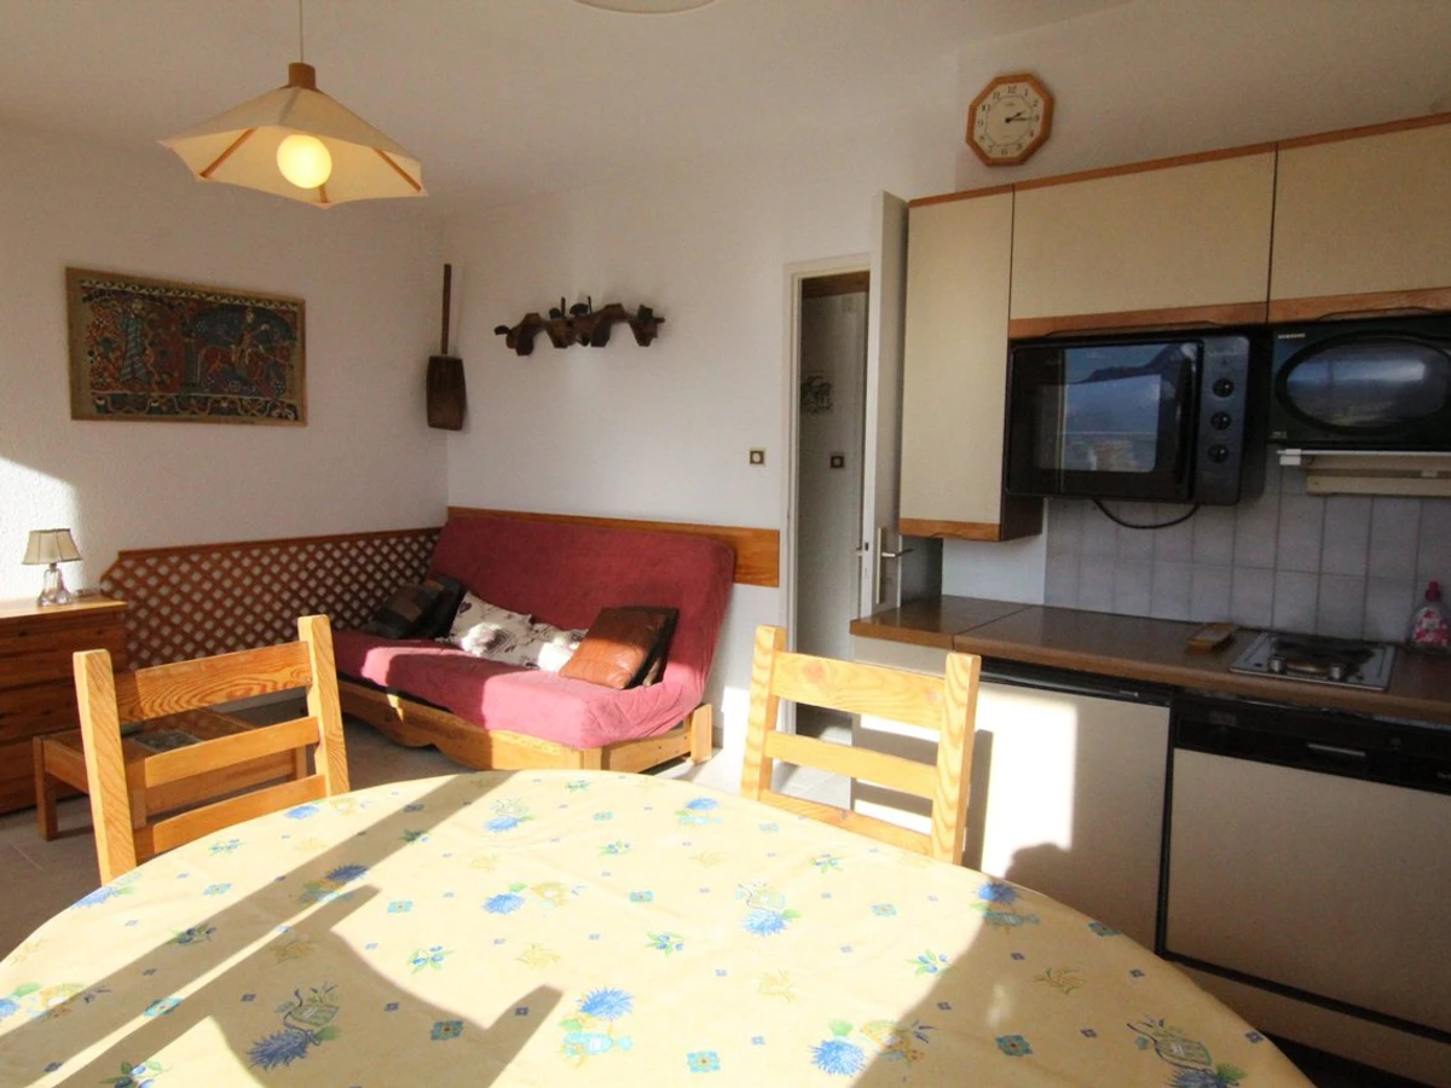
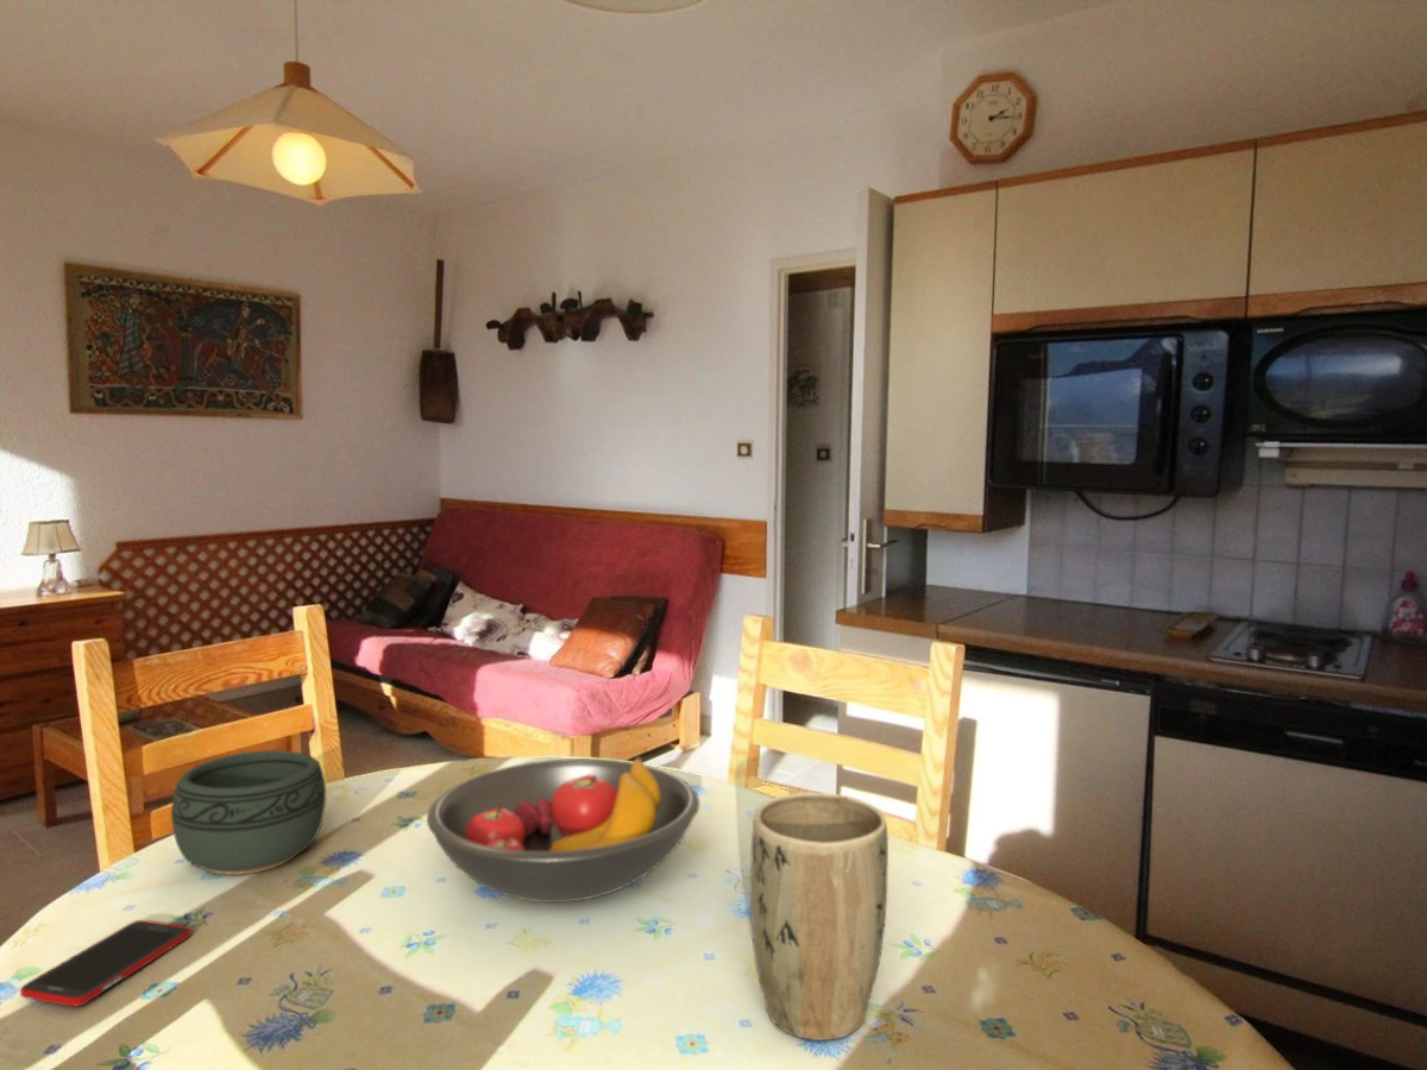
+ cell phone (111, 959)
+ fruit bowl (566, 826)
+ plant pot (817, 913)
+ bowl (251, 812)
